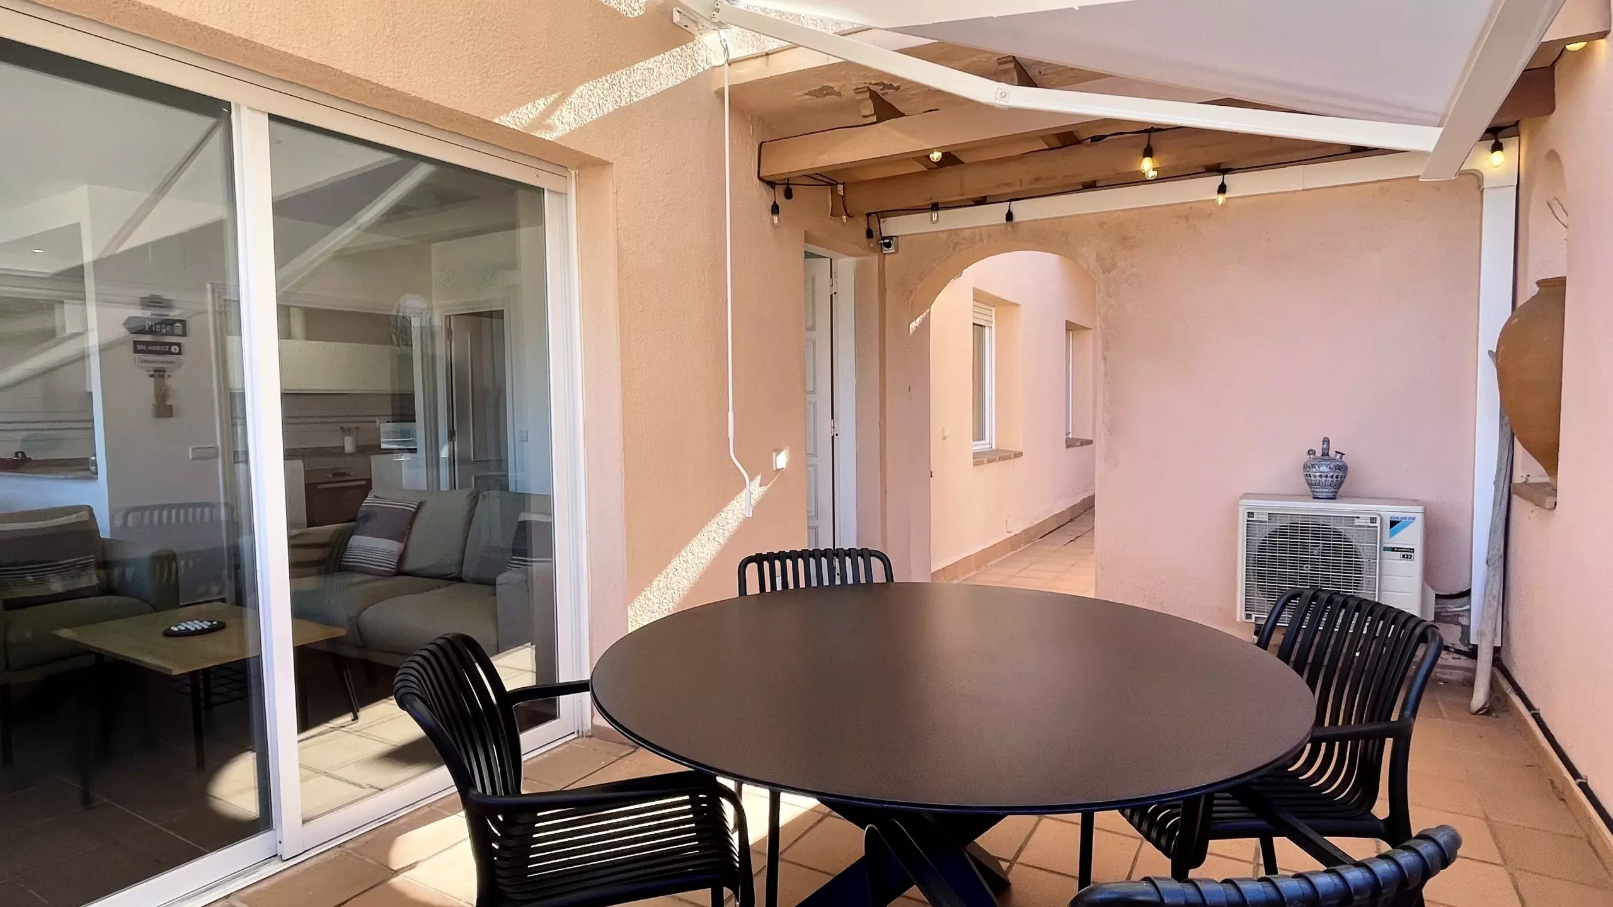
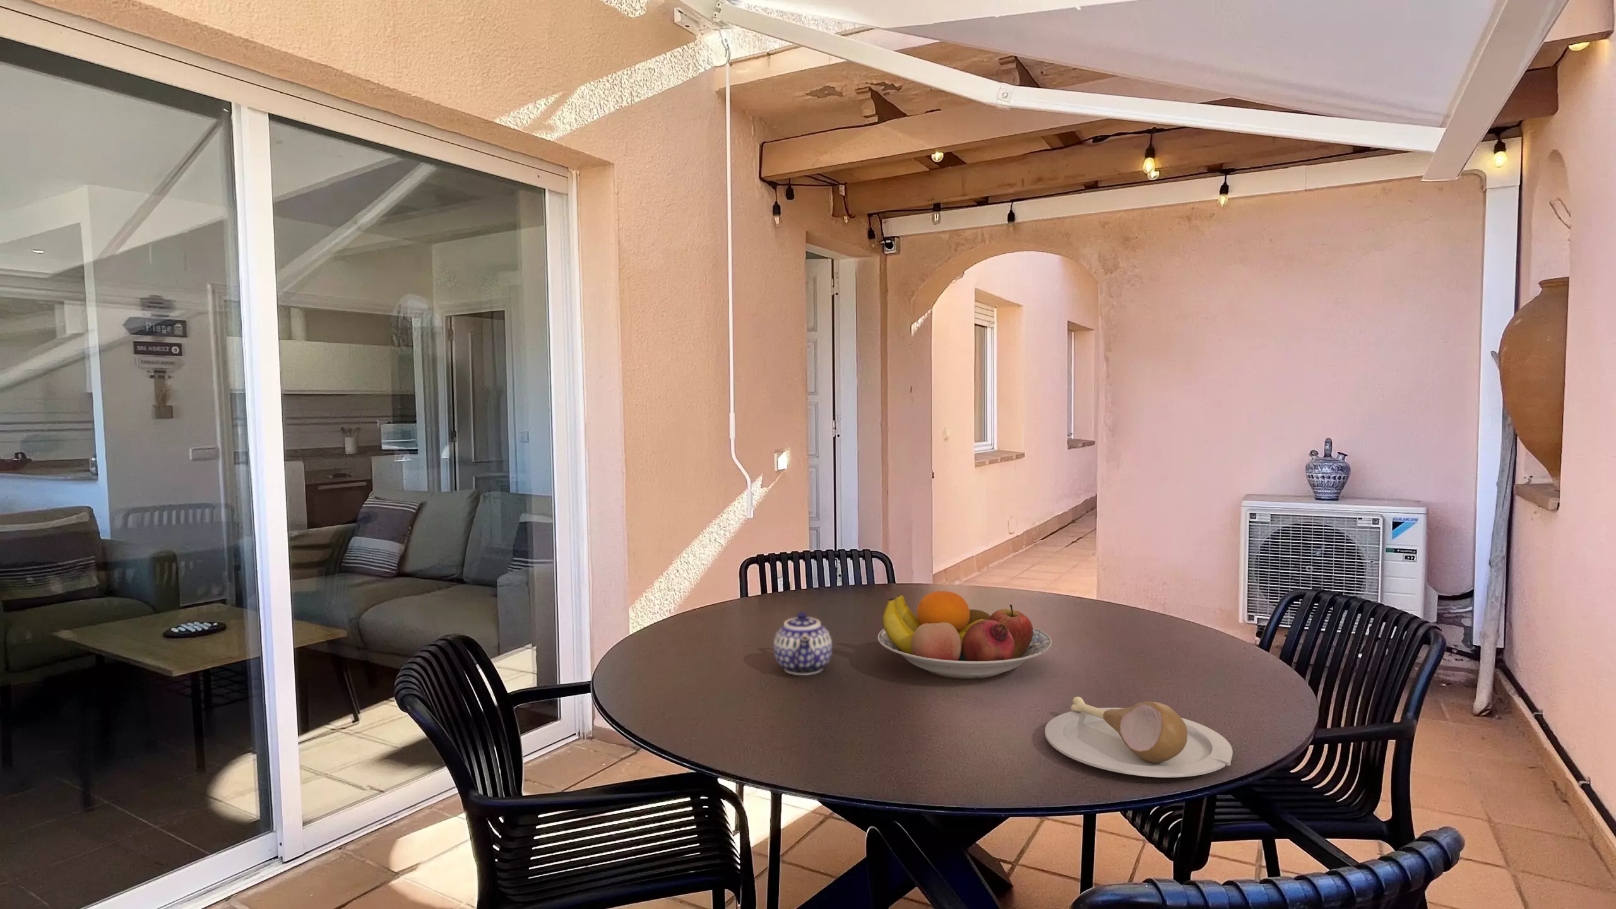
+ plate (1133, 717)
+ fruit bowl (963, 630)
+ teapot (802, 640)
